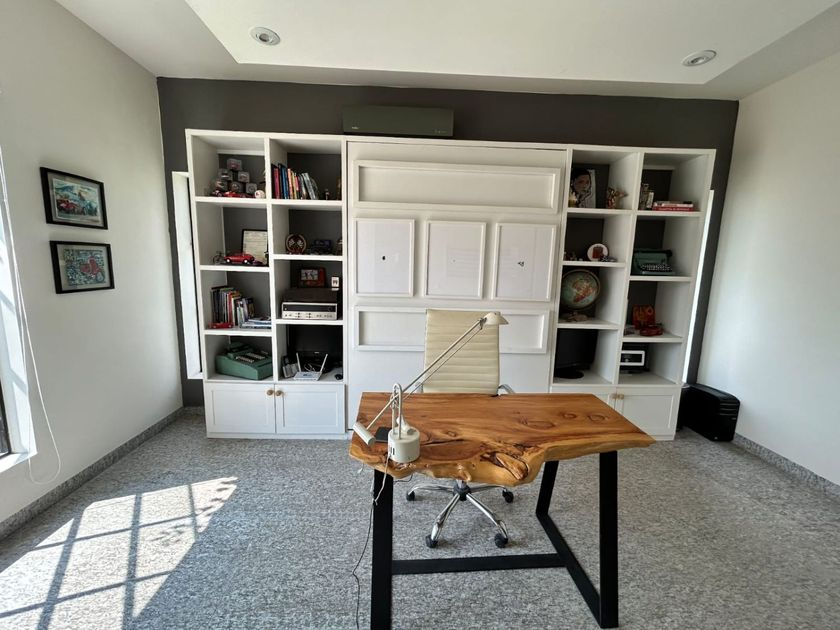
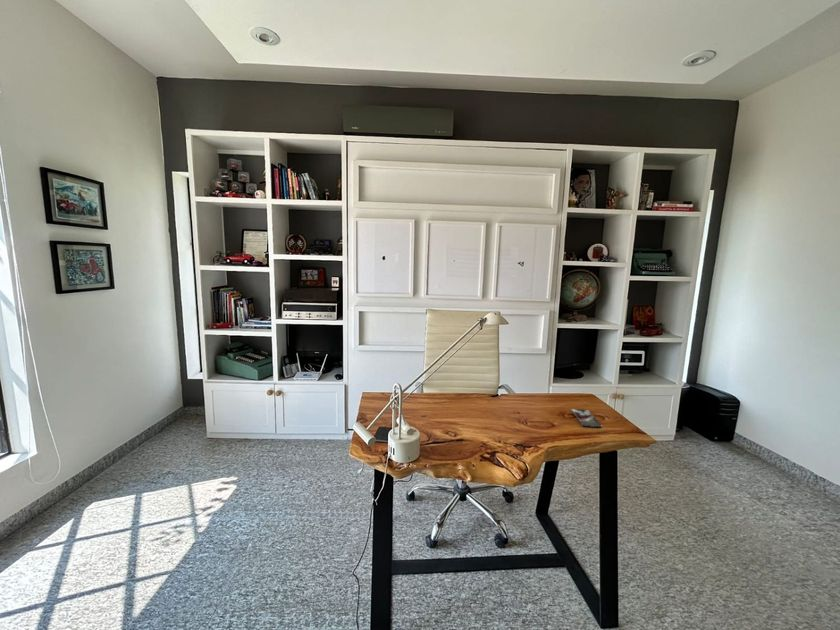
+ smartphone (585, 417)
